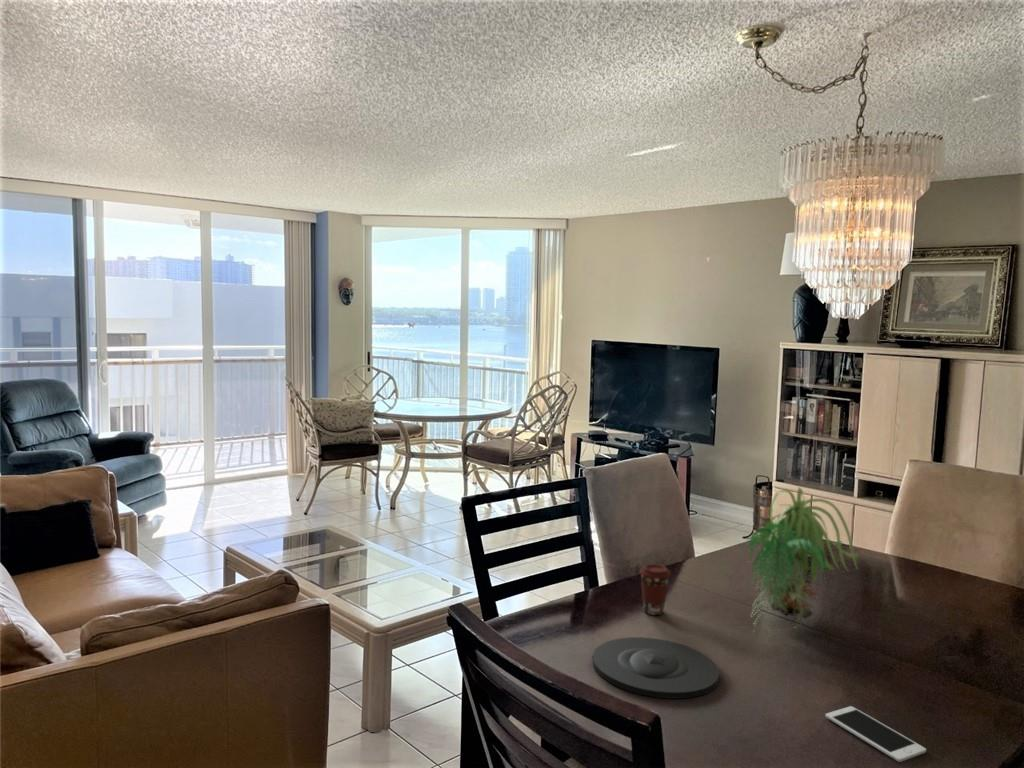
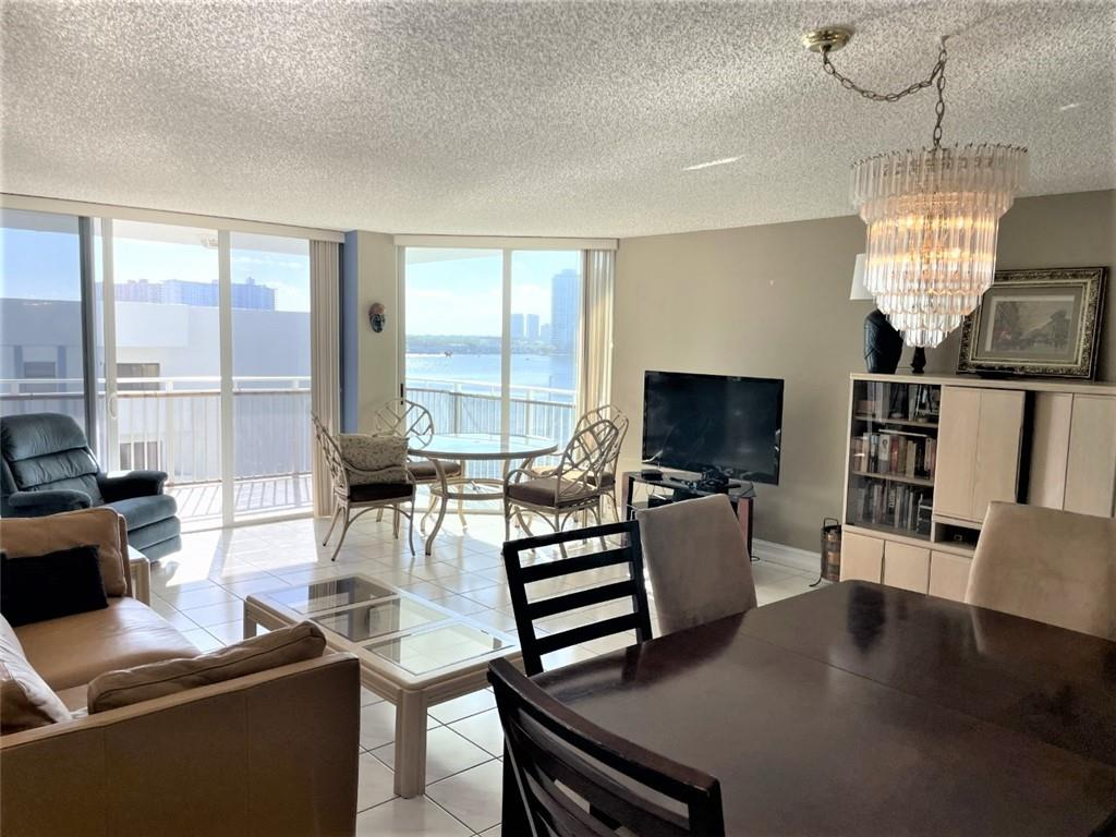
- cell phone (873, 732)
- coffee cup (654, 589)
- plant (797, 555)
- plate (654, 661)
